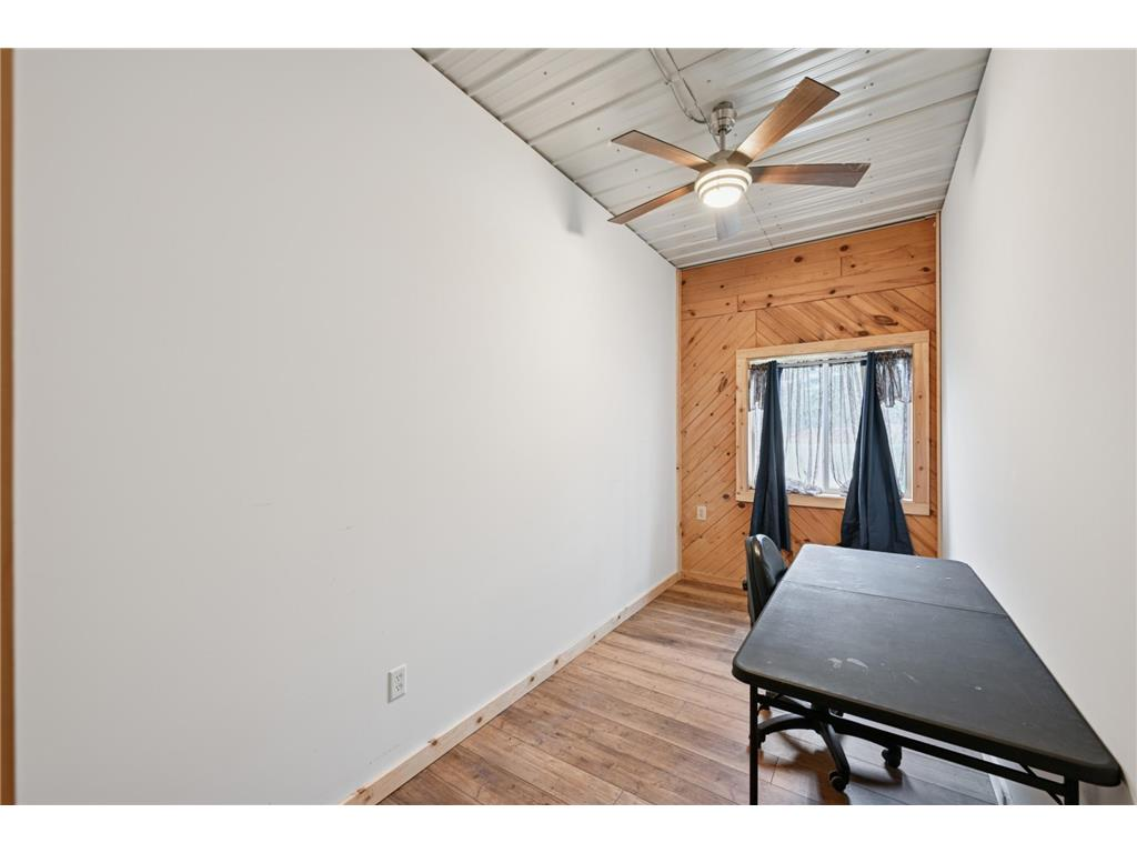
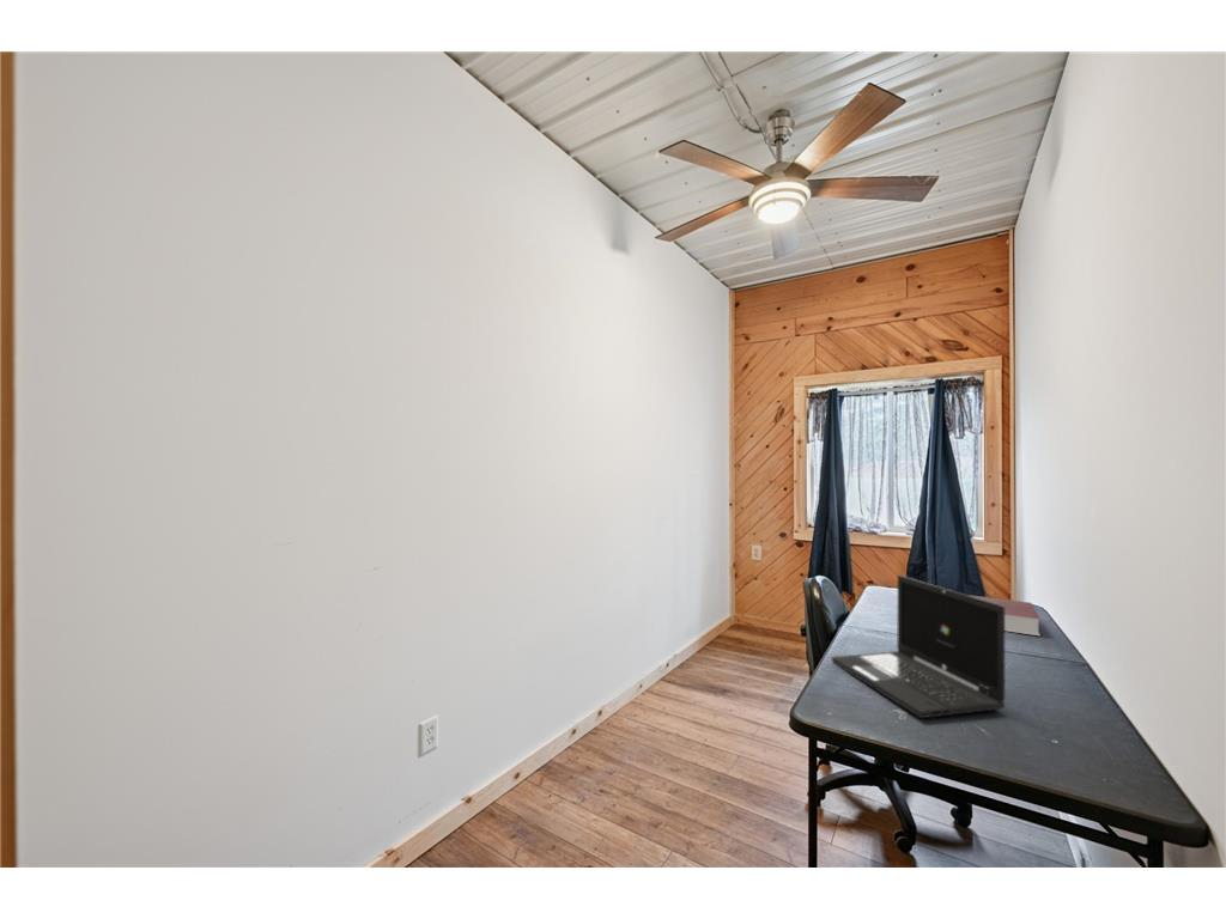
+ book (1005, 613)
+ laptop (909, 637)
